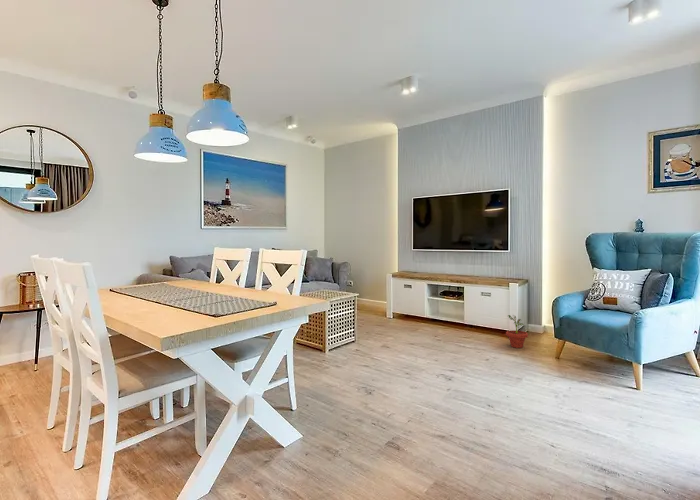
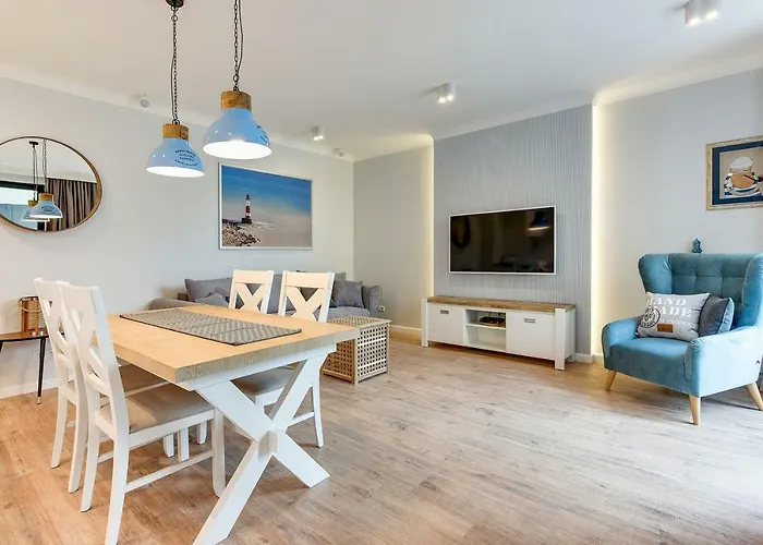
- potted plant (516, 330)
